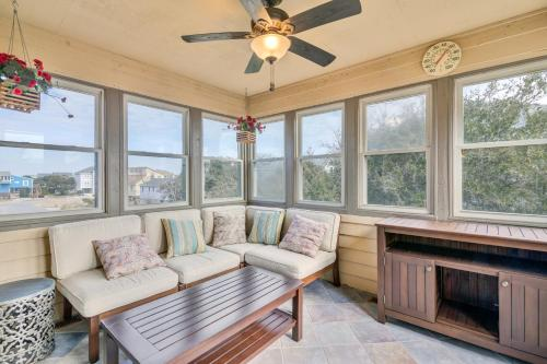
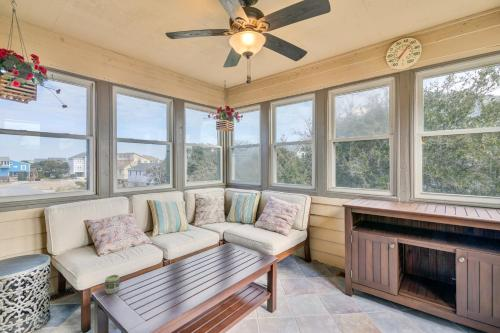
+ cup (112, 284)
